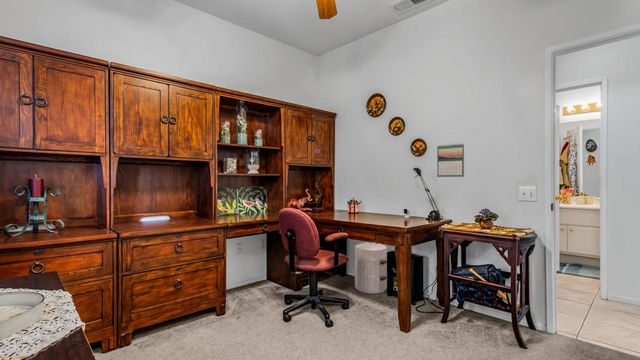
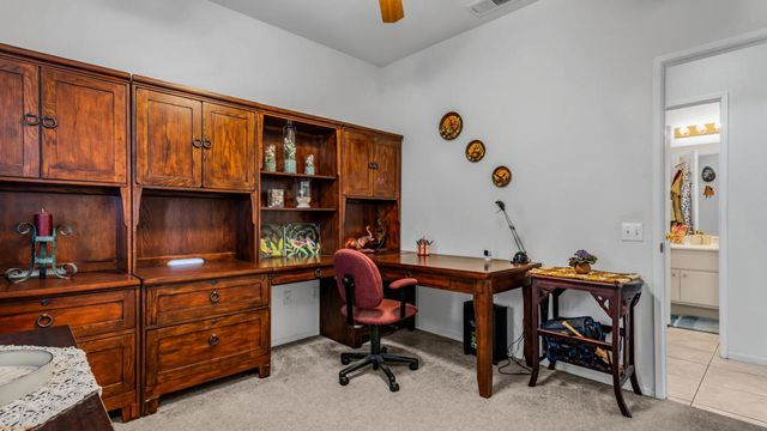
- calendar (450, 160)
- waste bin (370, 264)
